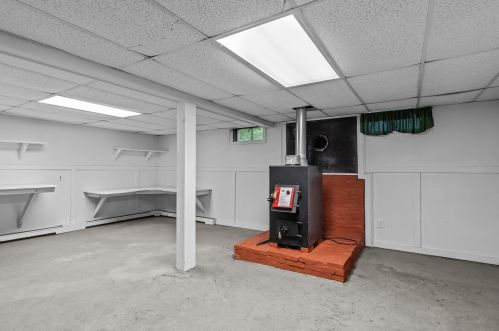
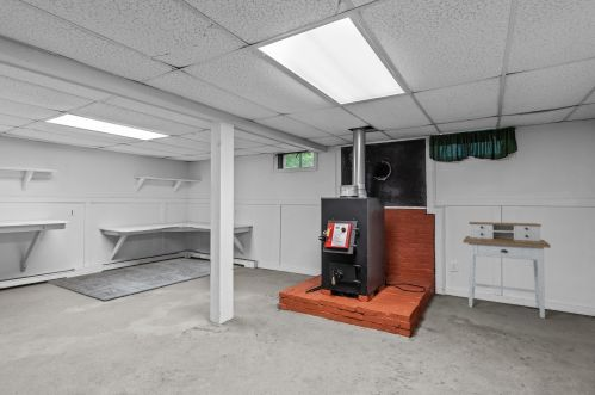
+ rug (154, 272)
+ desk (503, 257)
